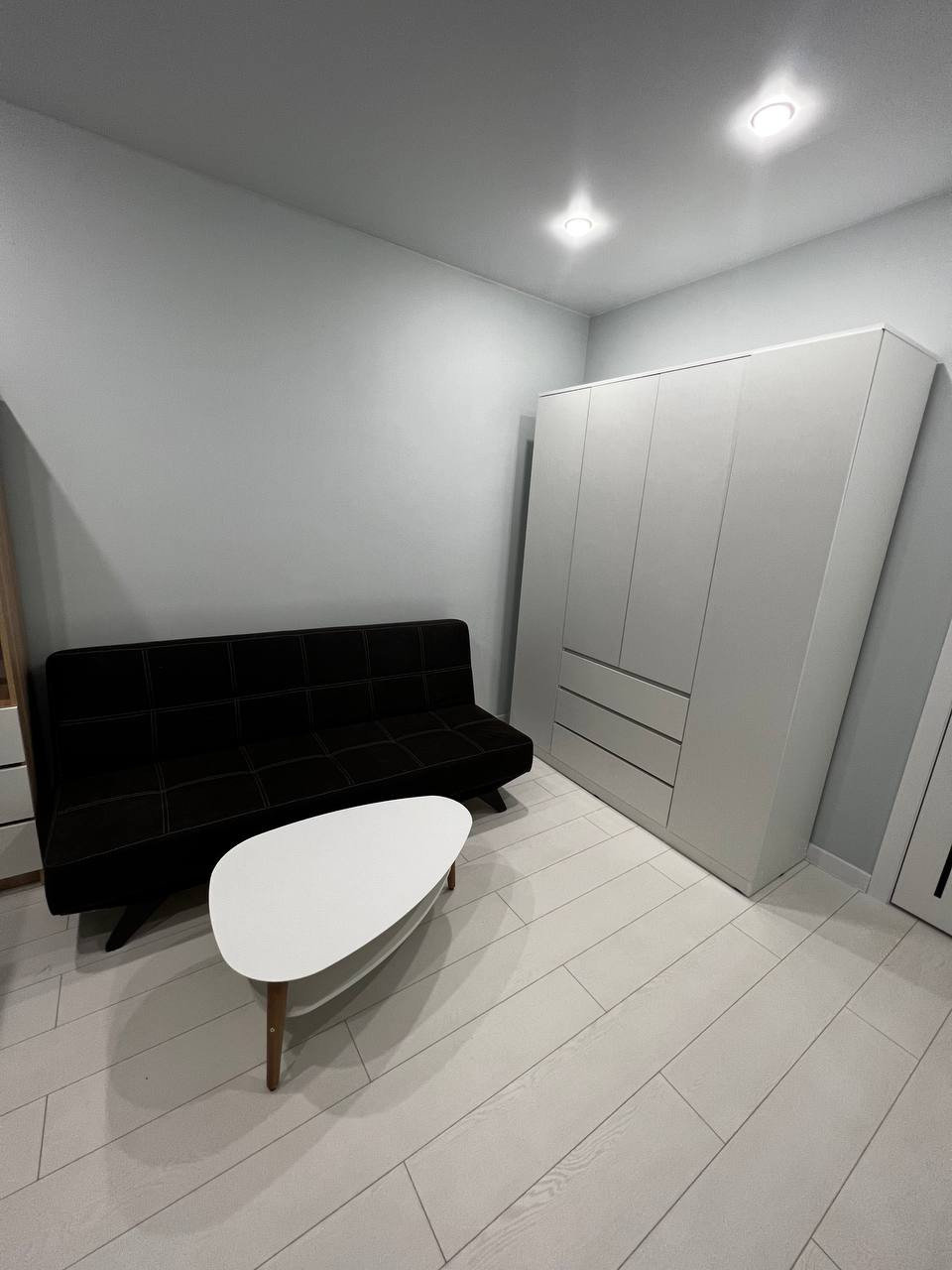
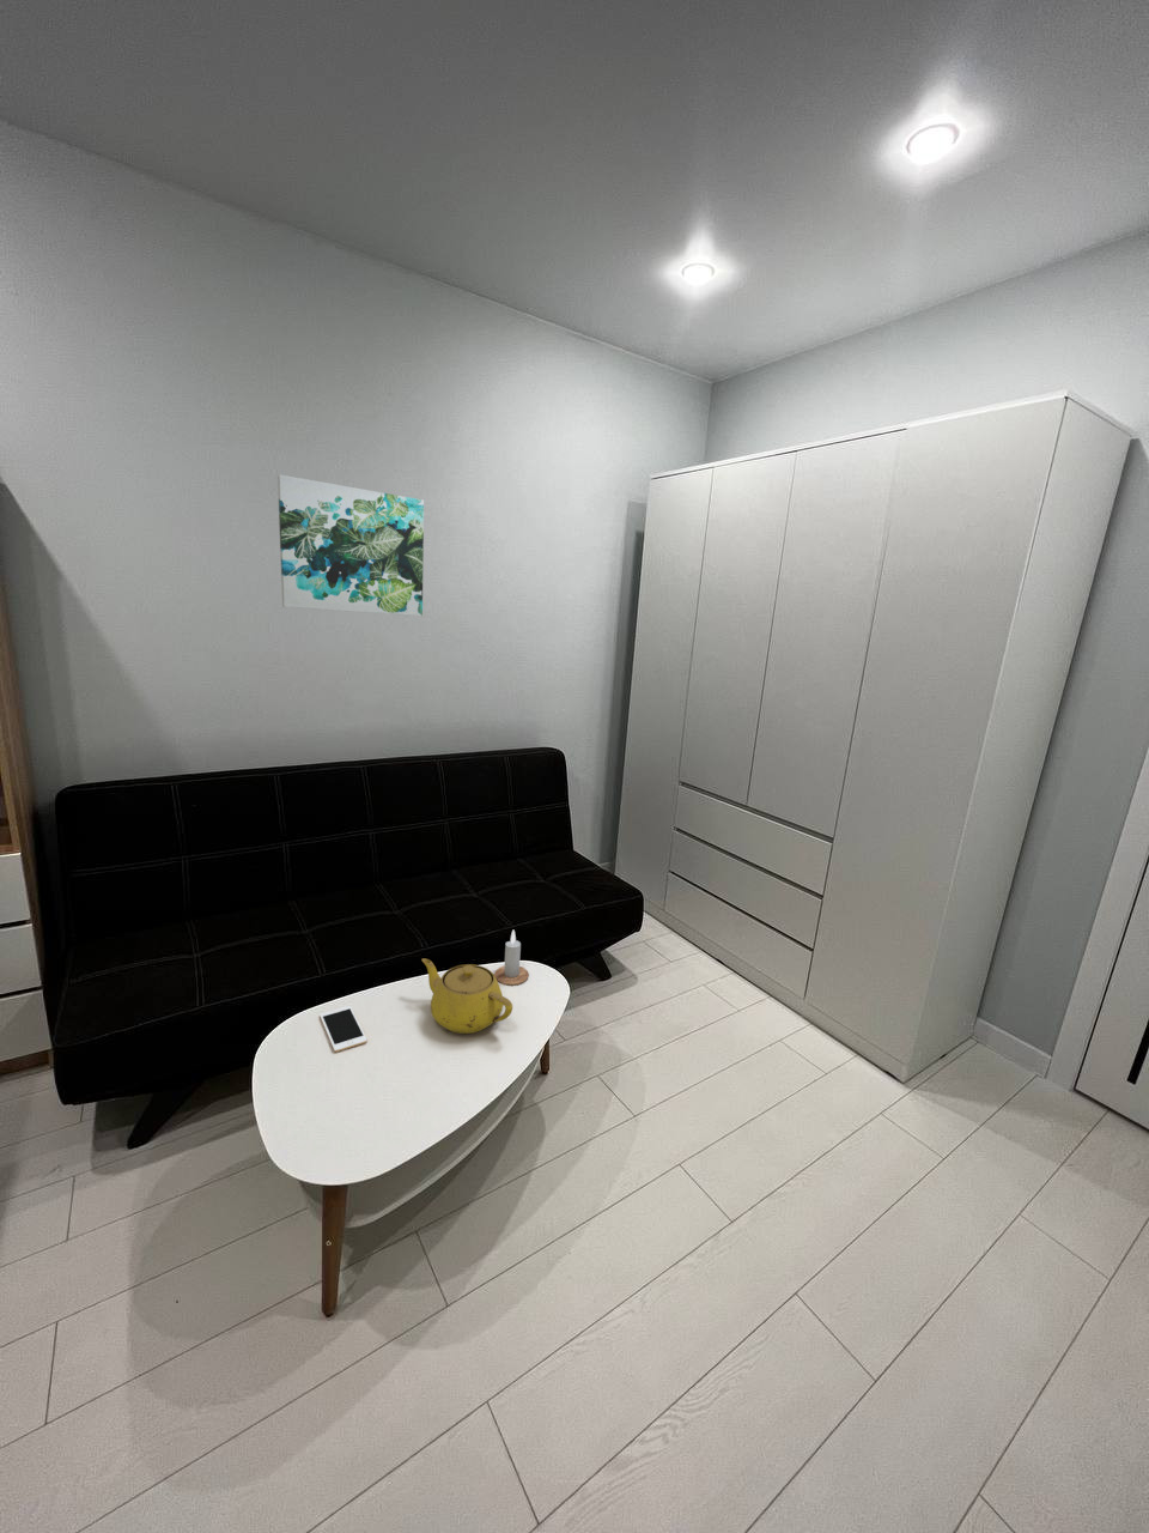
+ candle (512, 952)
+ teapot (465, 992)
+ cell phone (343, 1027)
+ wall art (355, 550)
